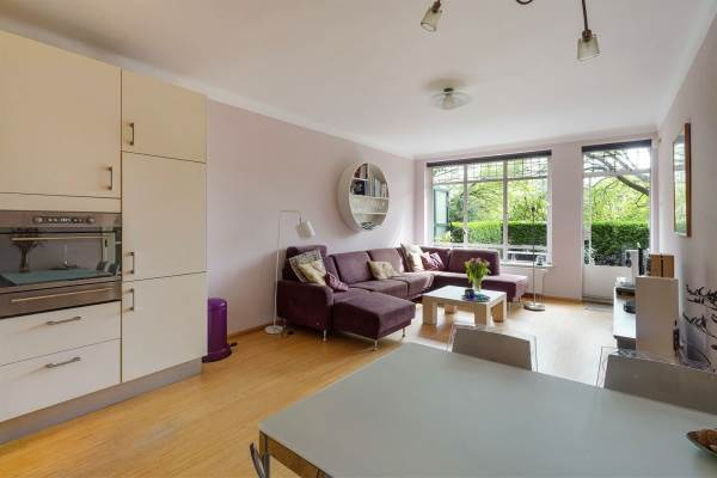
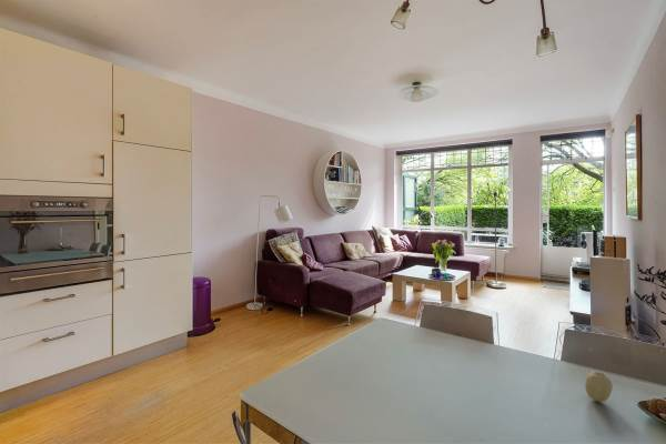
+ fruit (598, 386)
